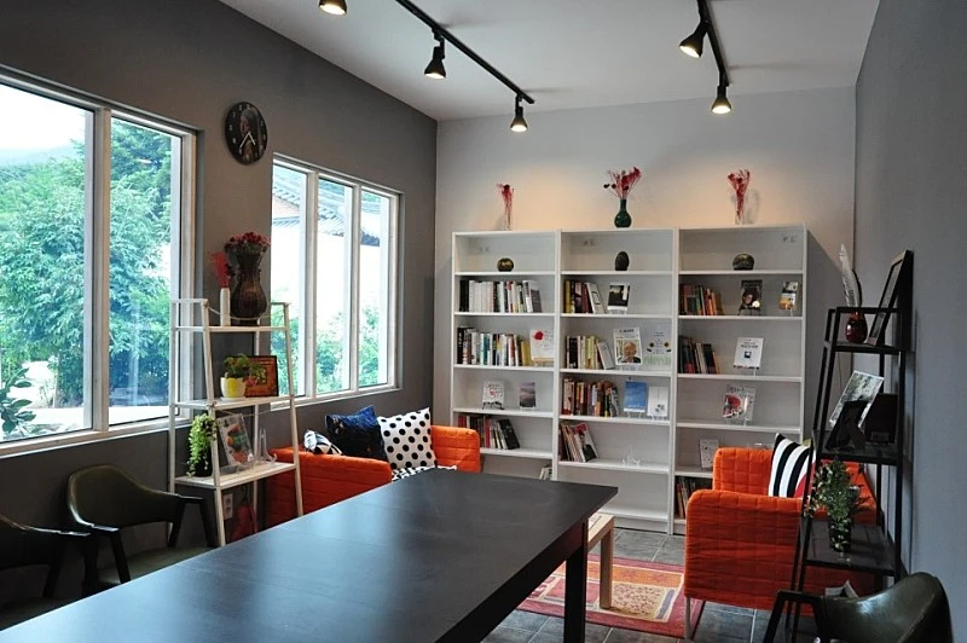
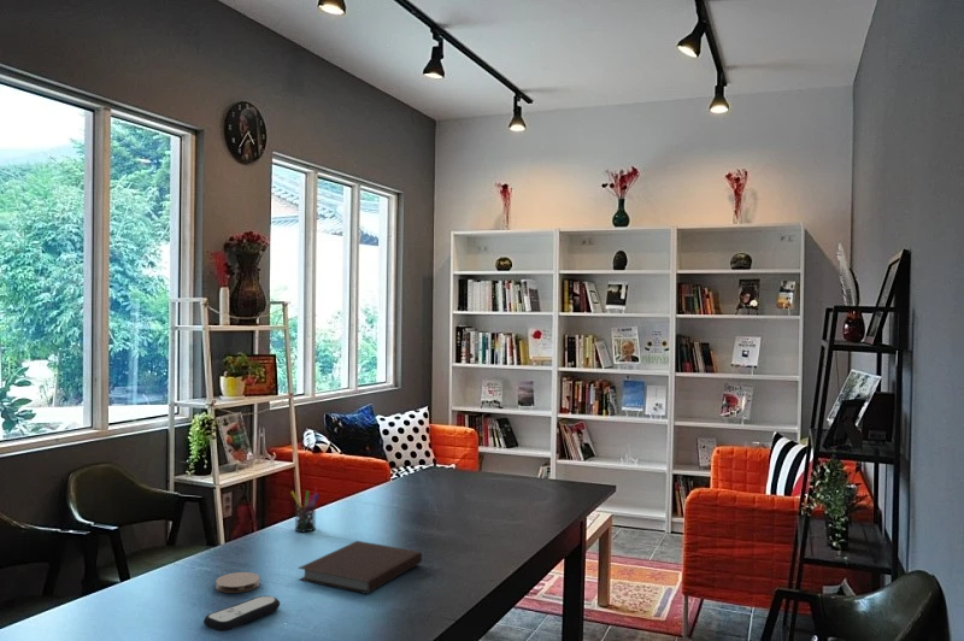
+ coaster (237, 582)
+ remote control (243, 611)
+ pen holder (306, 507)
+ notebook (362, 565)
